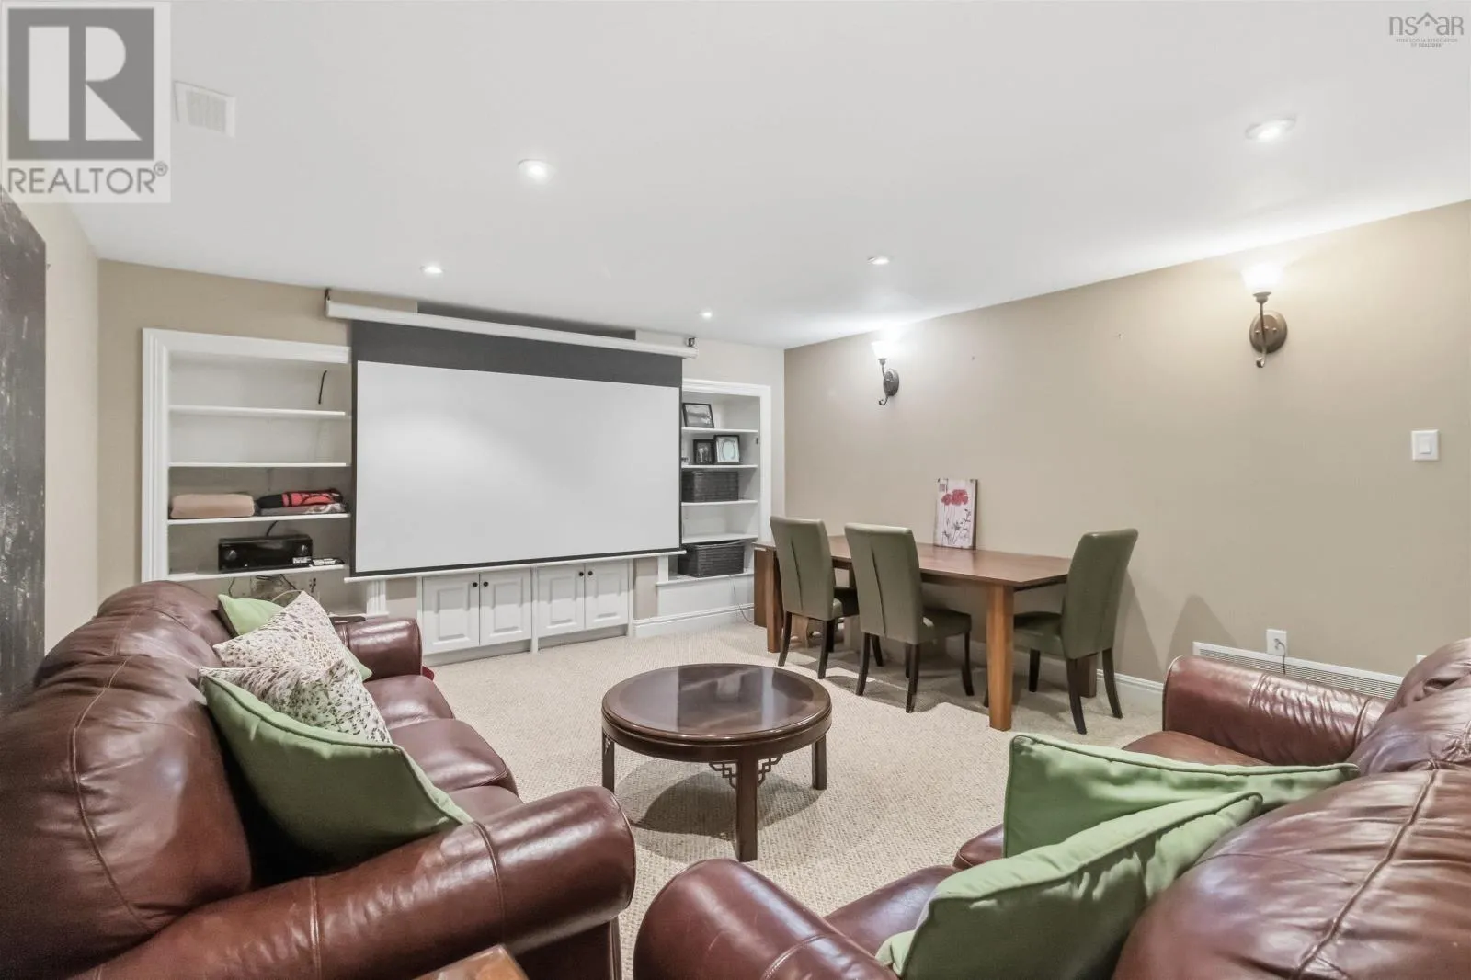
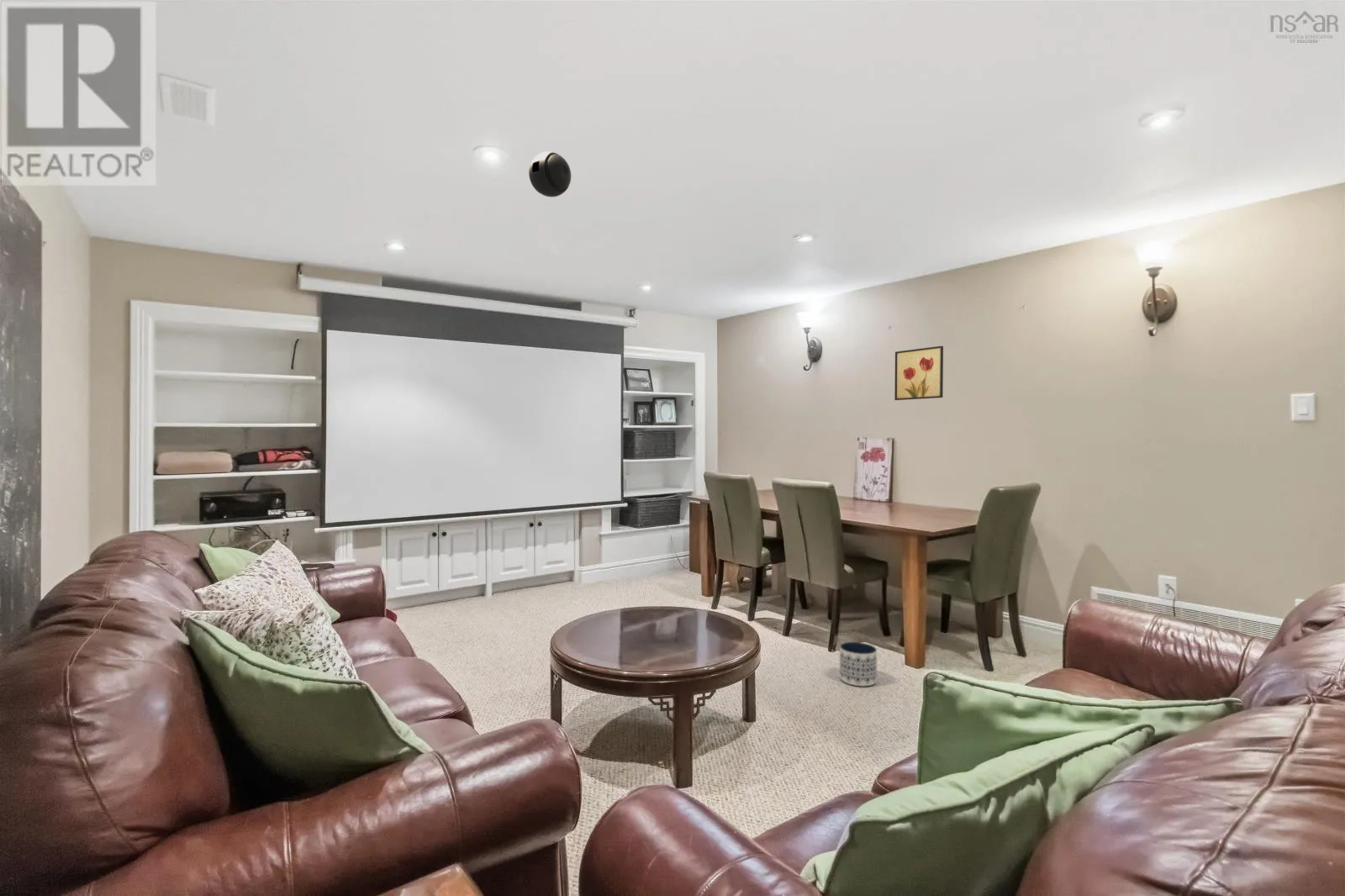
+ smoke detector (550, 174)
+ wall art (919, 374)
+ planter (857, 663)
